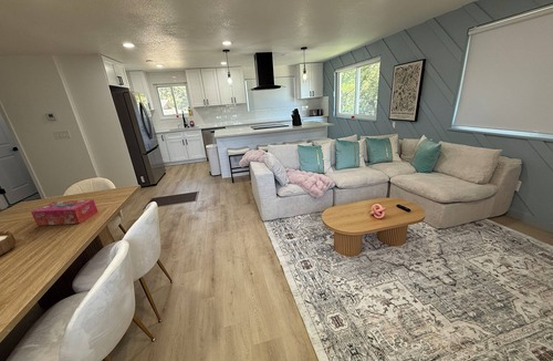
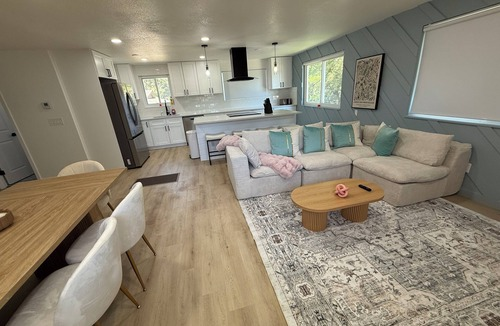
- tissue box (65, 212)
